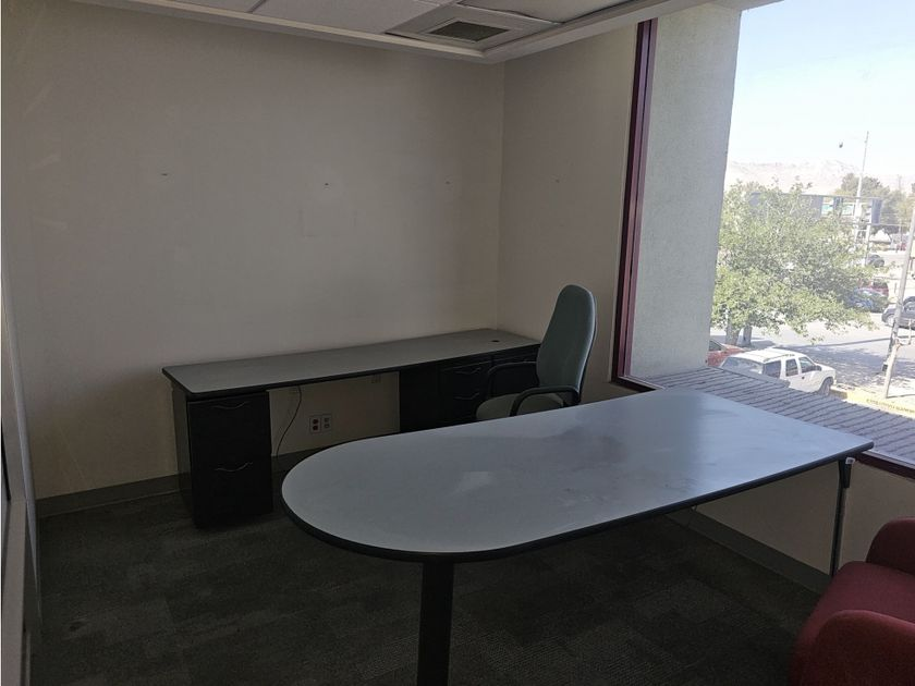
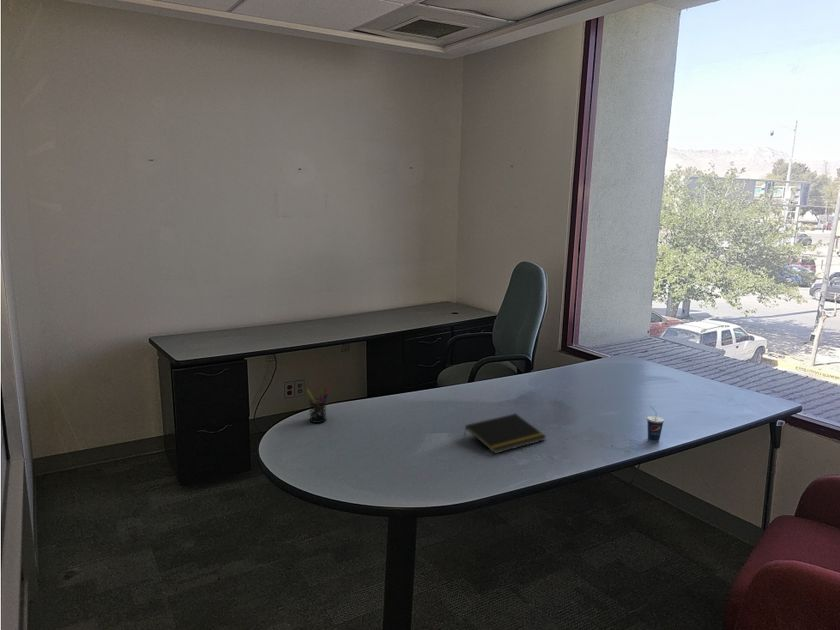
+ cup (655, 423)
+ pen holder (319, 403)
+ notepad (505, 432)
